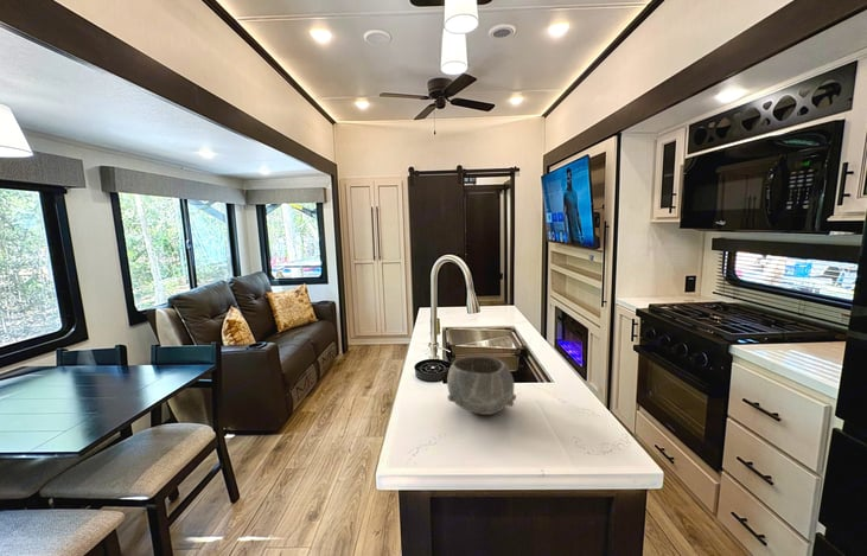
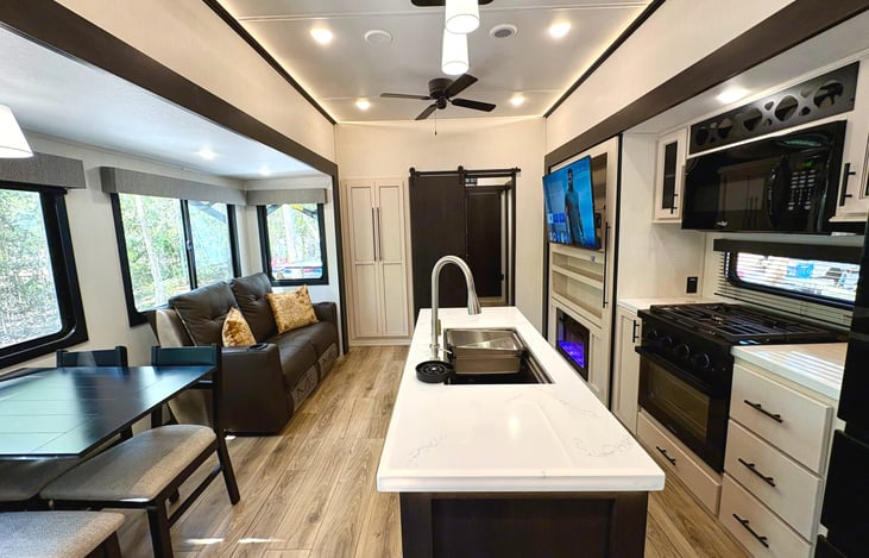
- bowl (479, 385)
